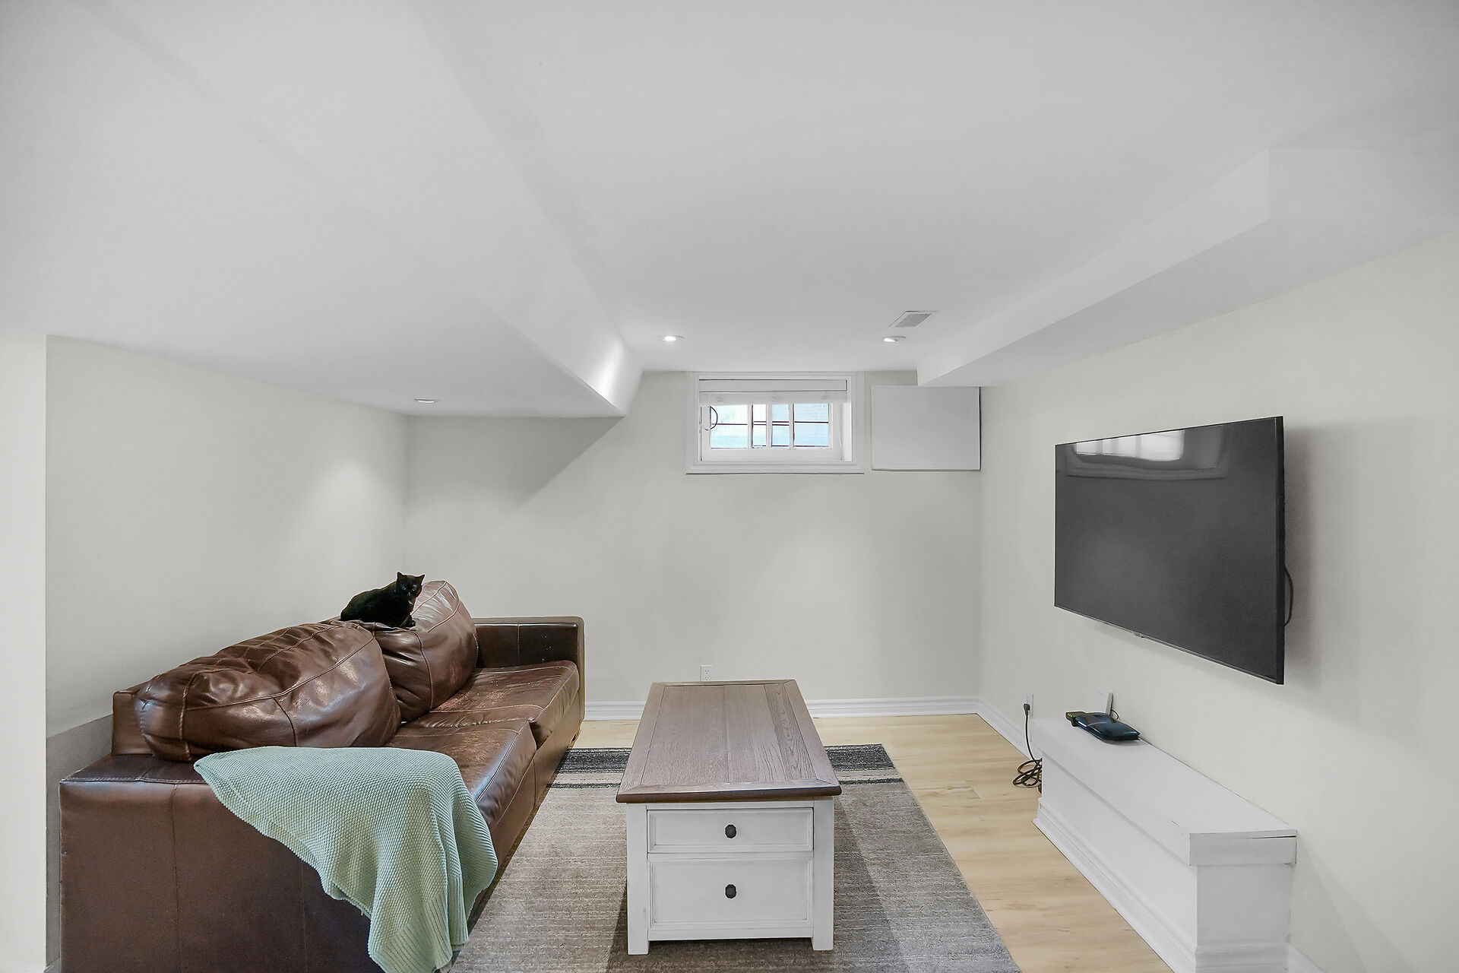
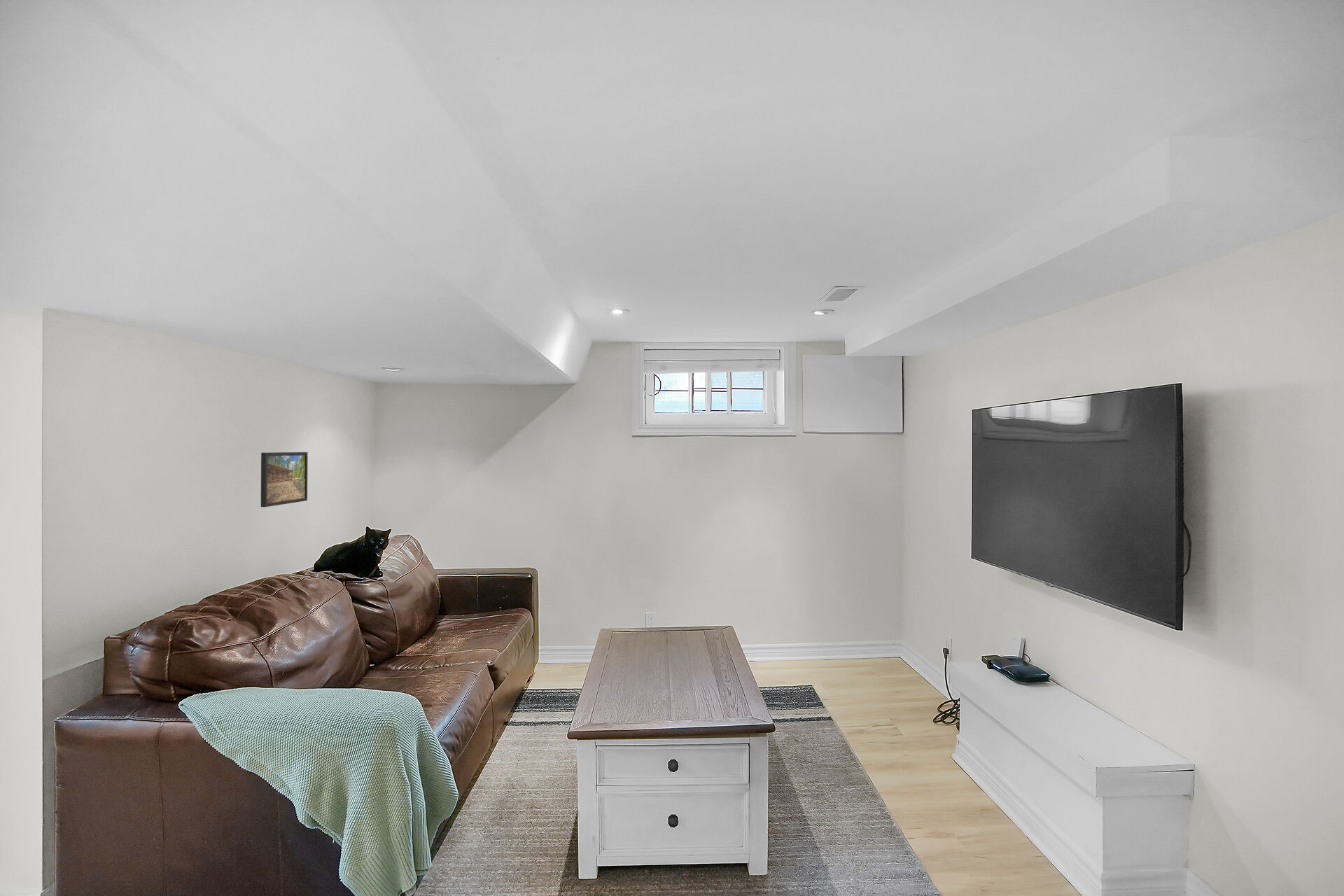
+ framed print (286, 477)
